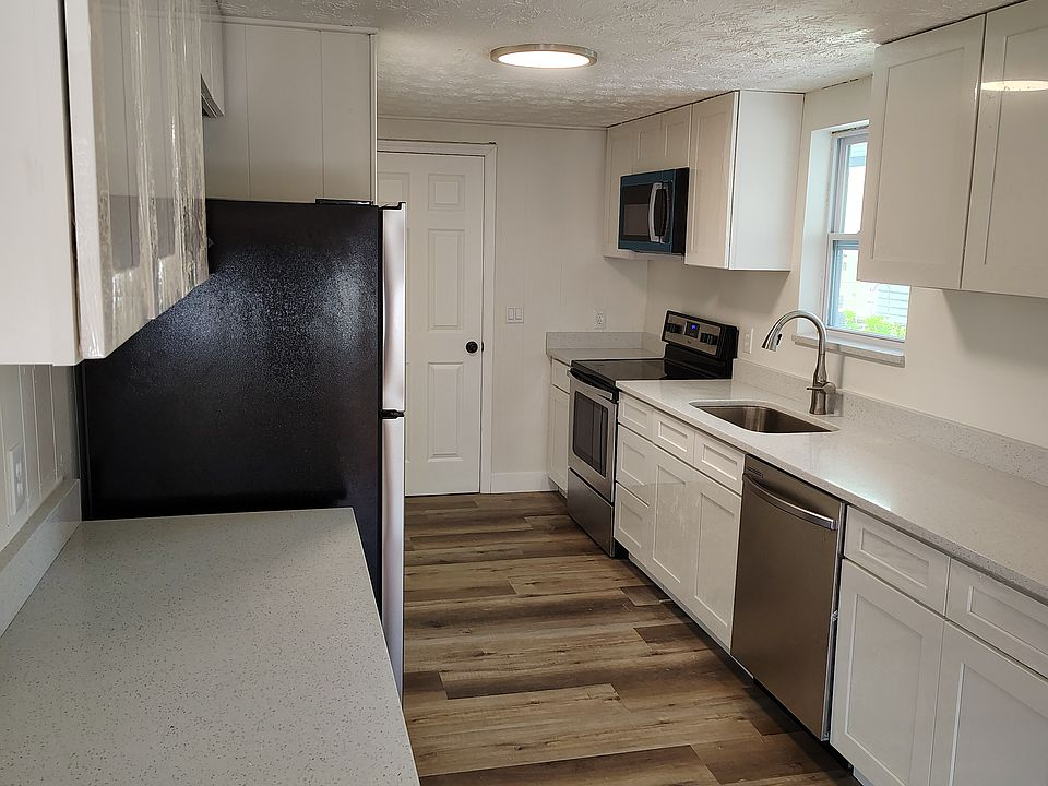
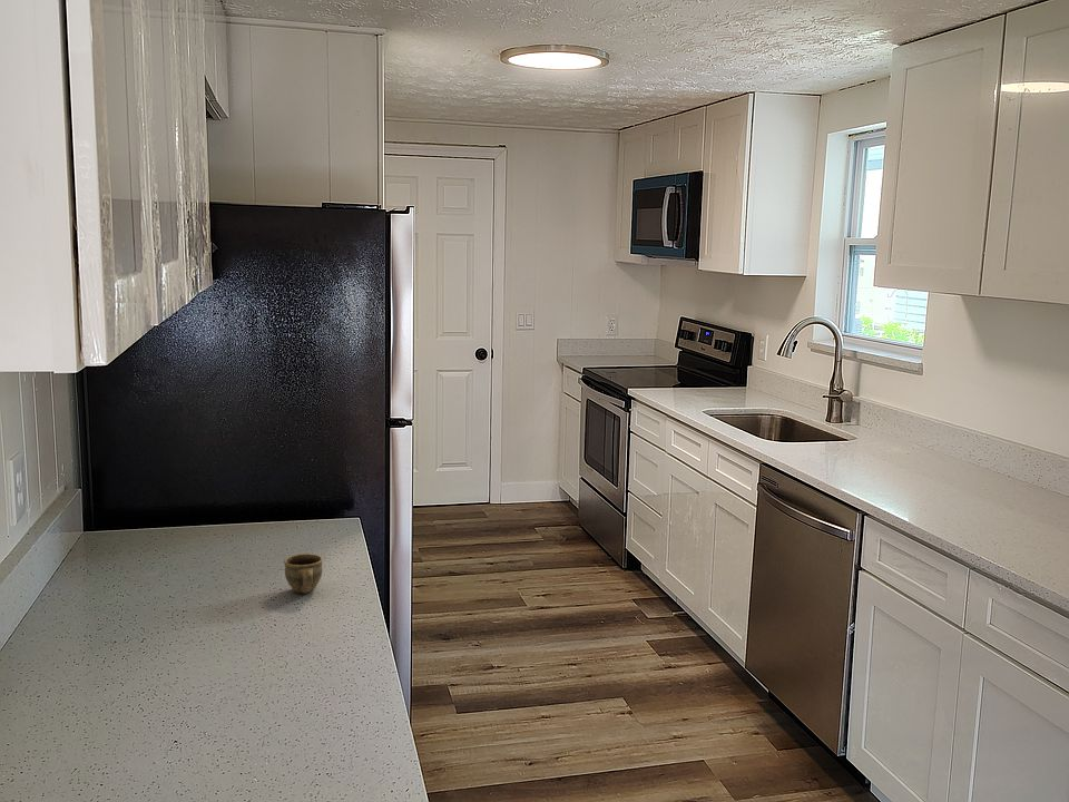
+ cup (303, 576)
